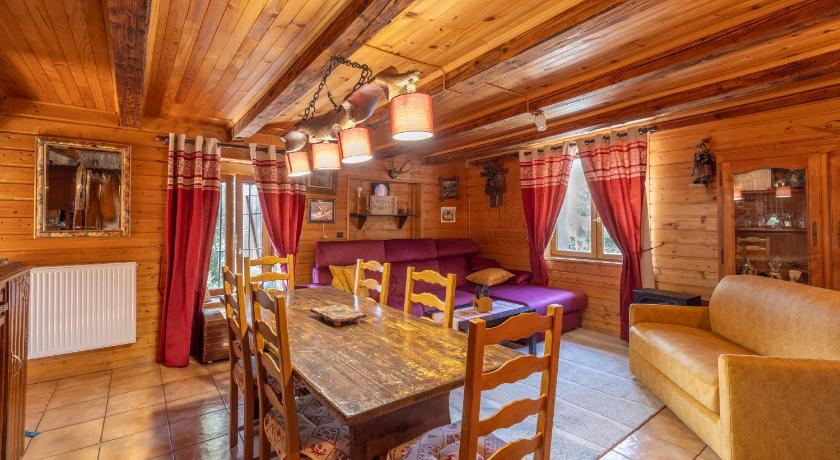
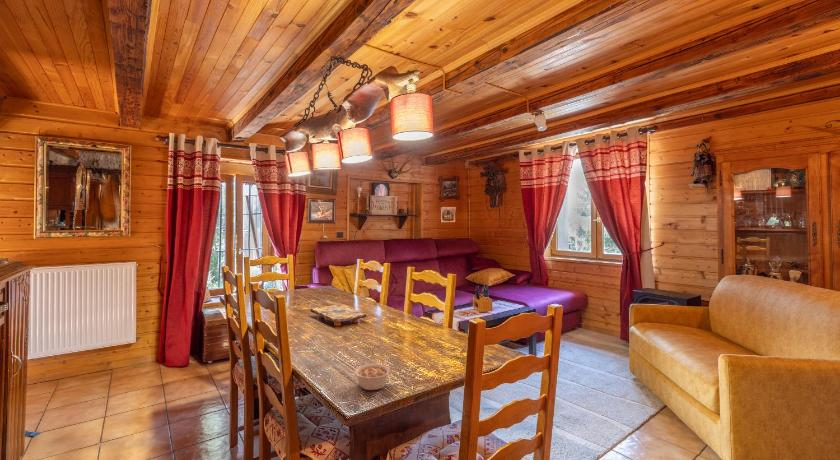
+ legume (372, 375)
